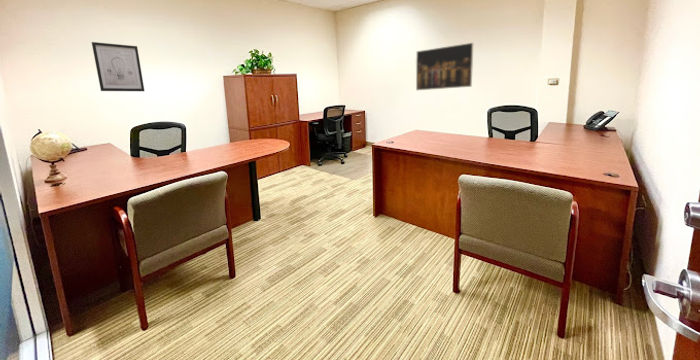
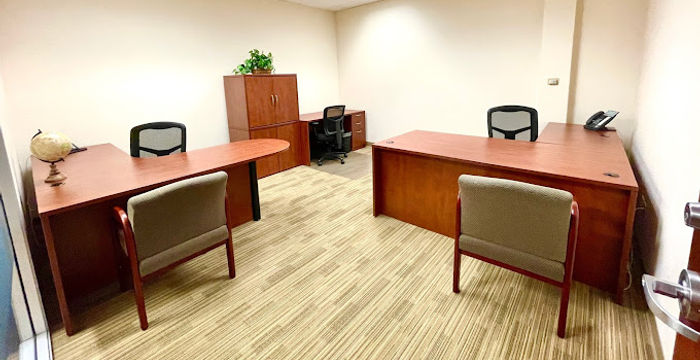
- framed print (442, 68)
- wall art (119, 68)
